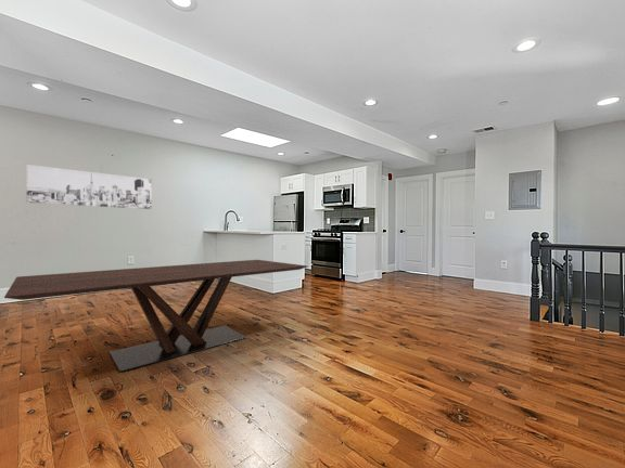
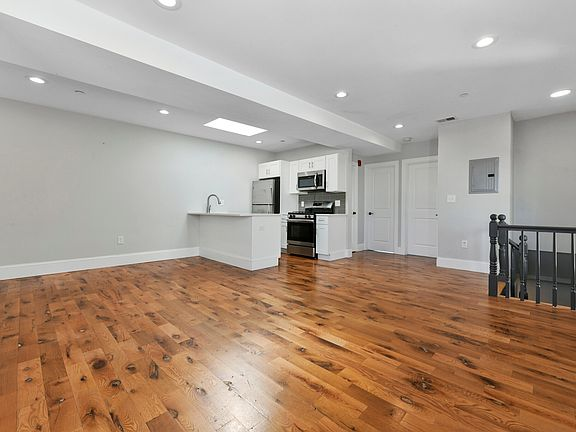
- wall art (95, 188)
- dining table (183, 309)
